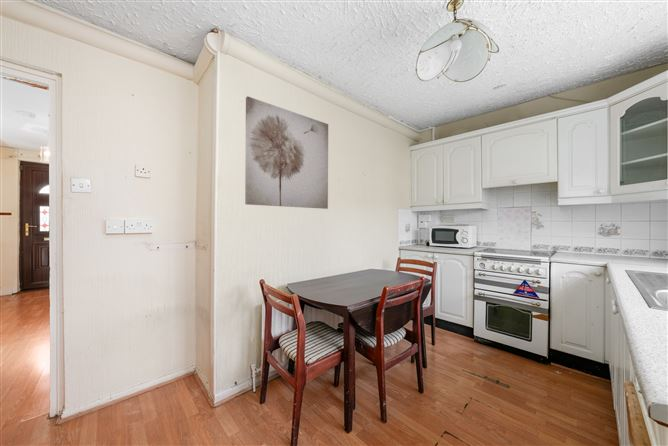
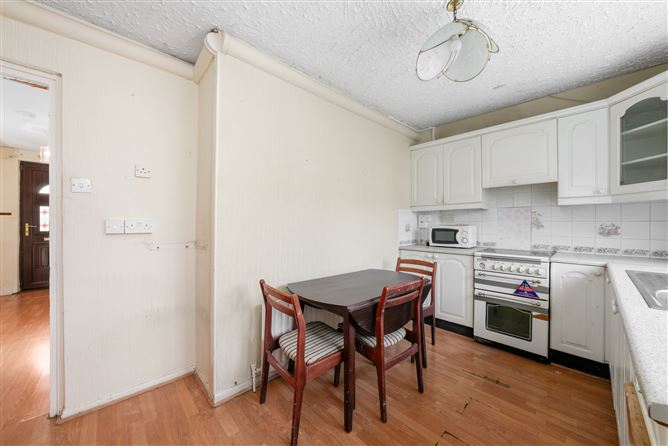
- wall art (291, 159)
